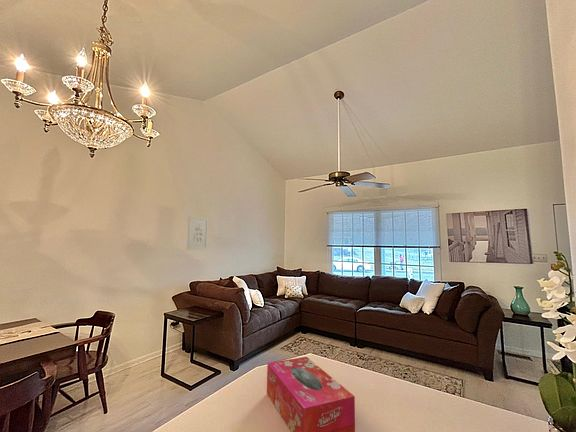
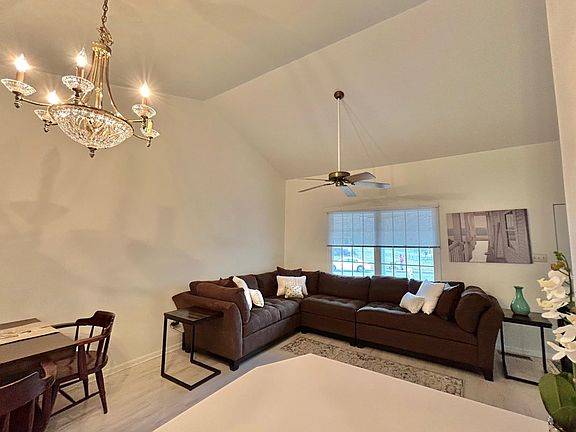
- tissue box (305, 394)
- wall art (198, 233)
